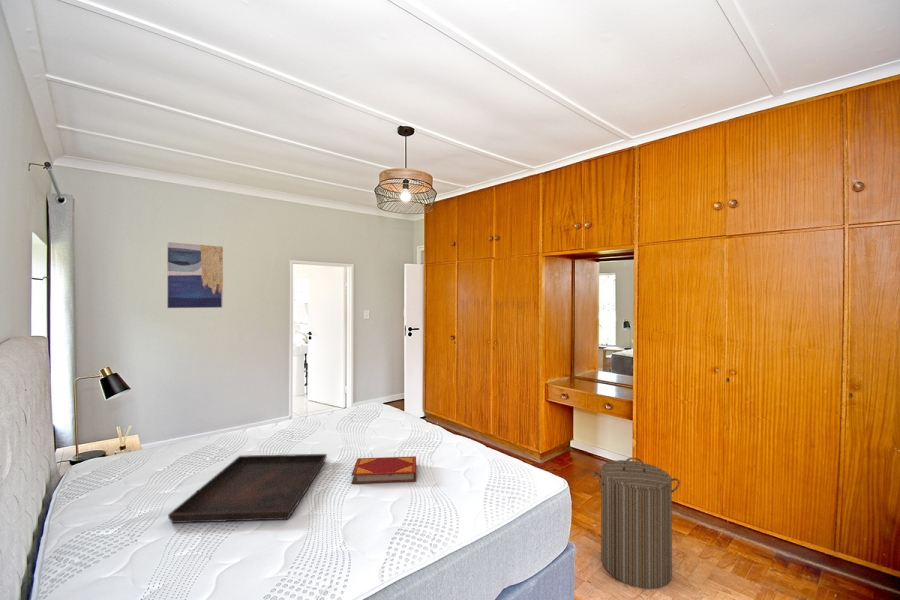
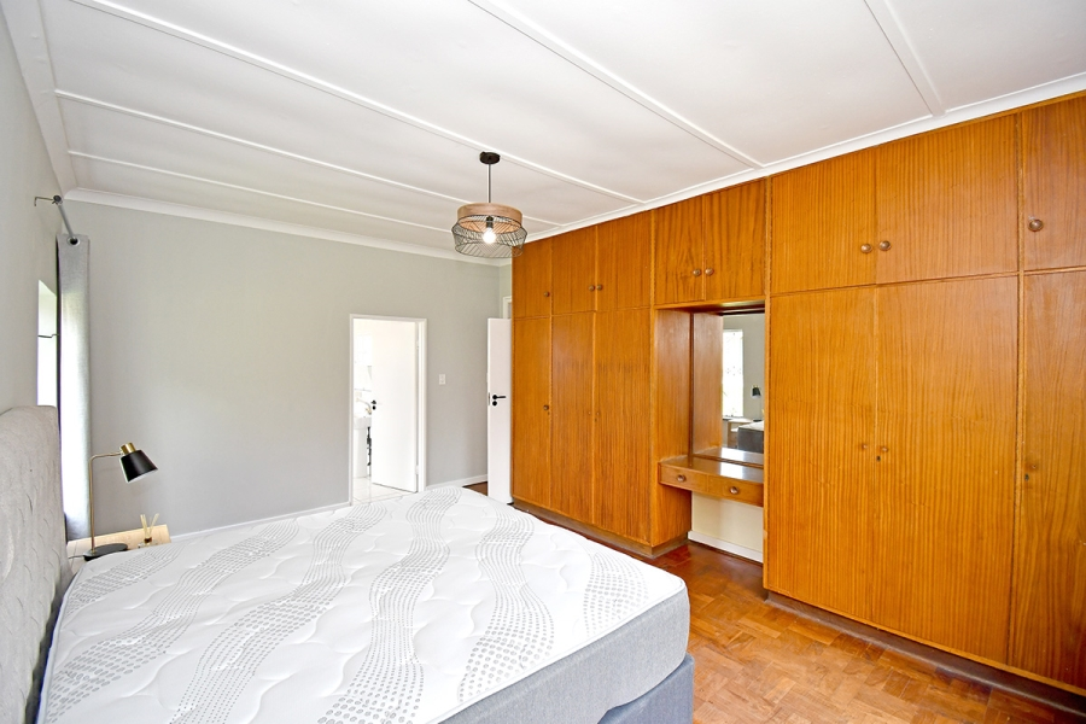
- wall art (196, 276)
- hardback book (385, 469)
- serving tray (260, 483)
- laundry hamper (635, 512)
